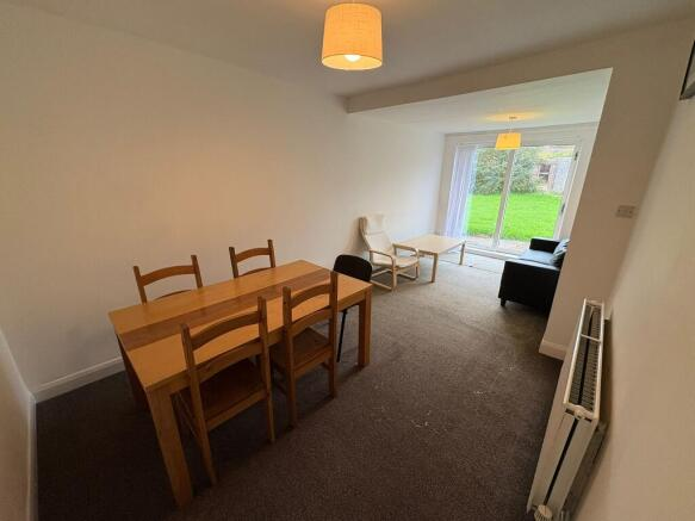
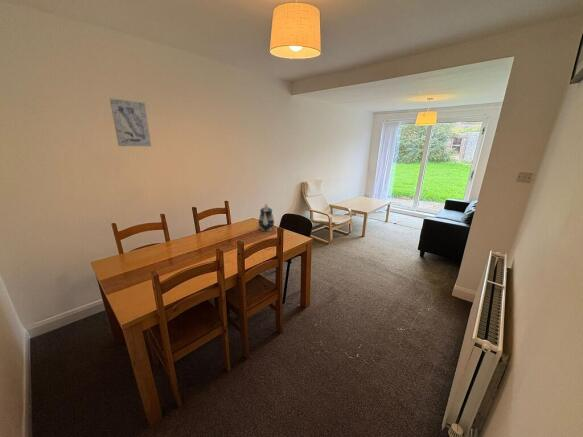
+ teapot (266, 216)
+ wall art (131, 124)
